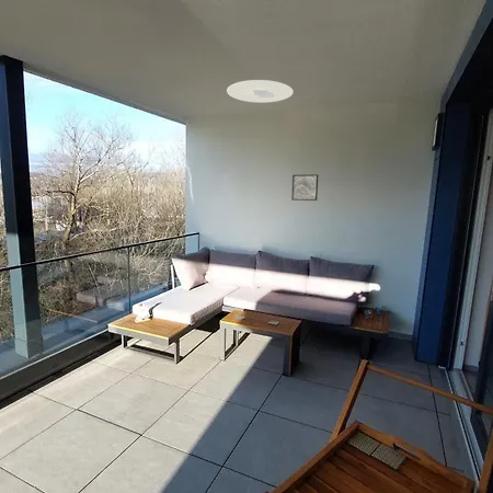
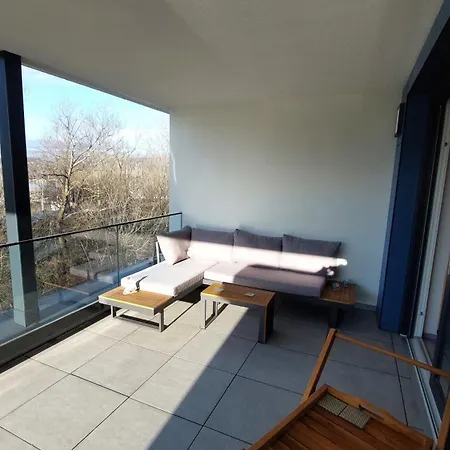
- wall art (305, 187)
- ceiling light (260, 89)
